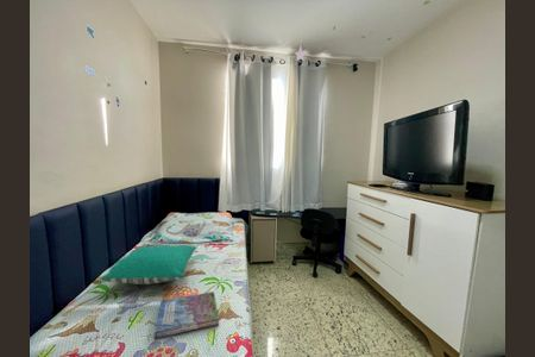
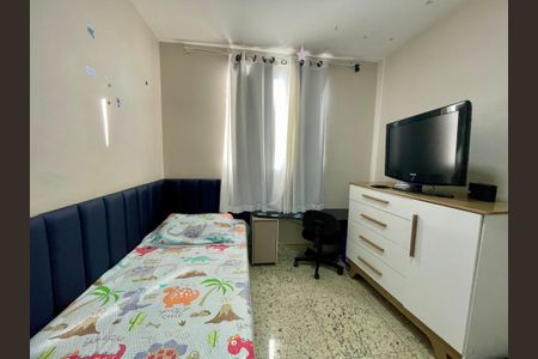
- book (188, 312)
- pillow (157, 261)
